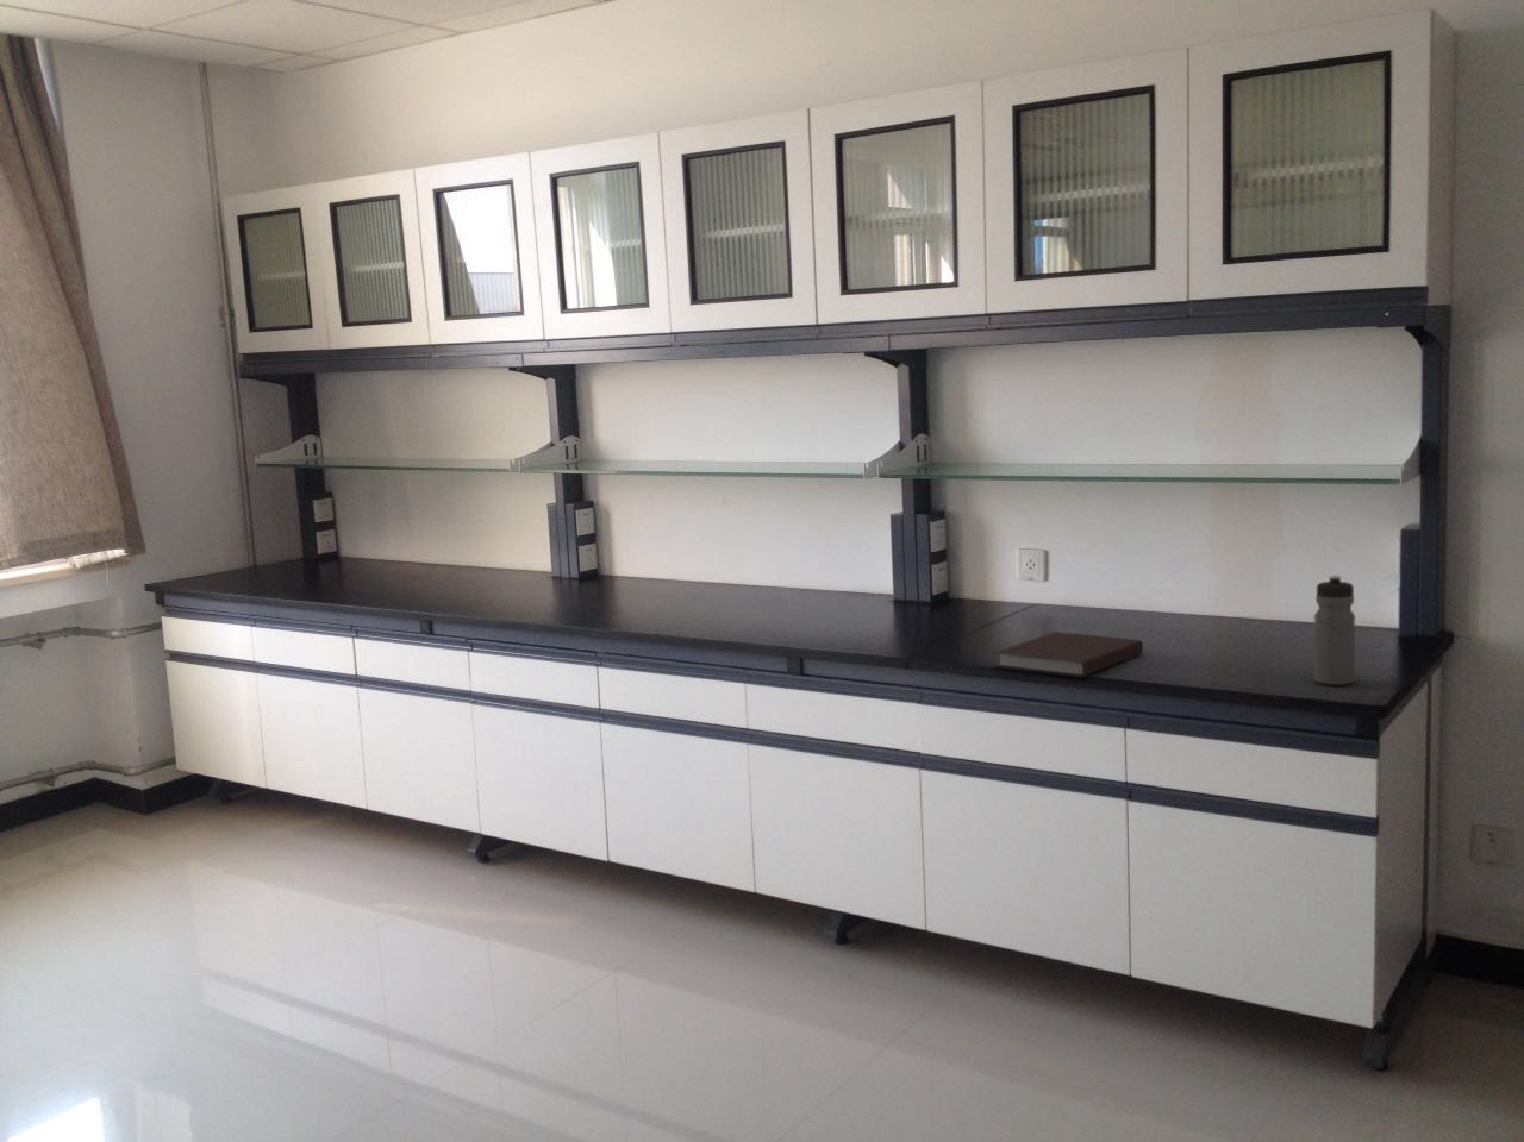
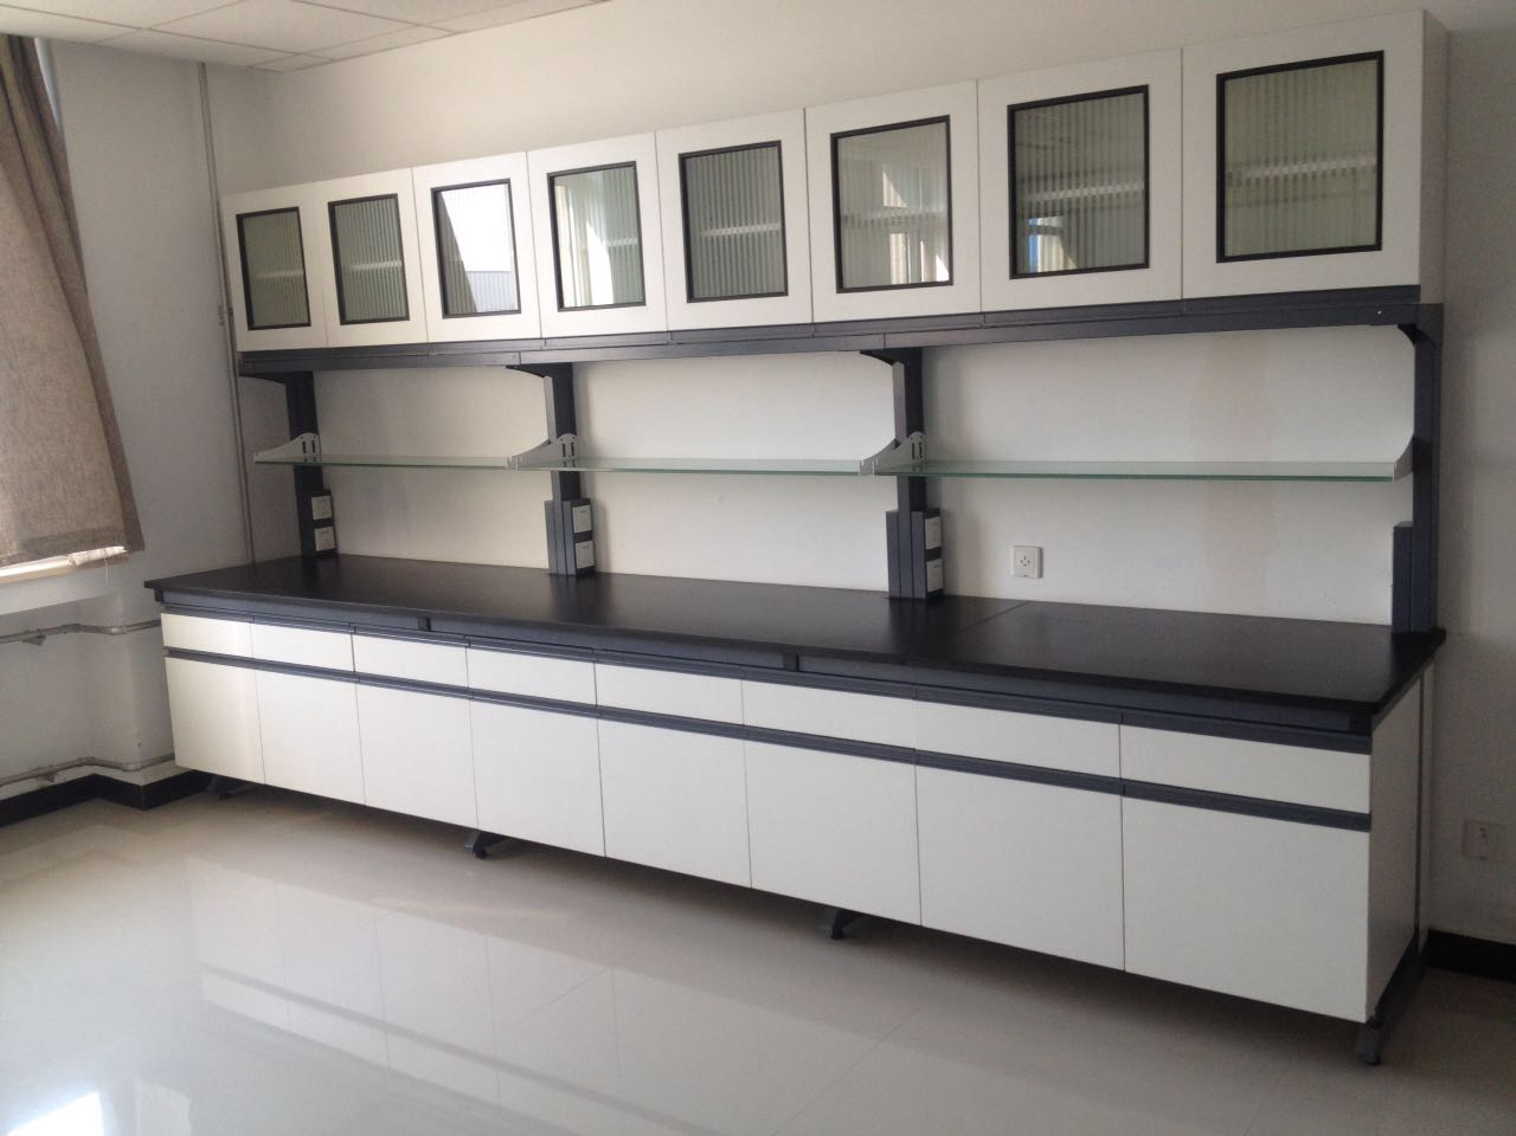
- water bottle (1333, 629)
- notebook (1068, 653)
